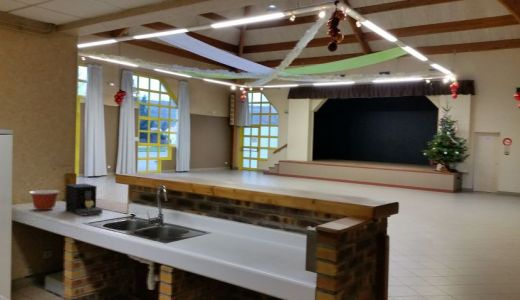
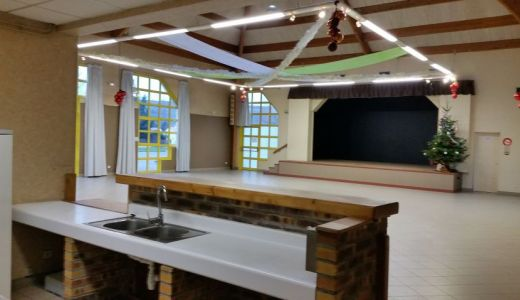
- coffee maker (83, 199)
- mixing bowl (44, 200)
